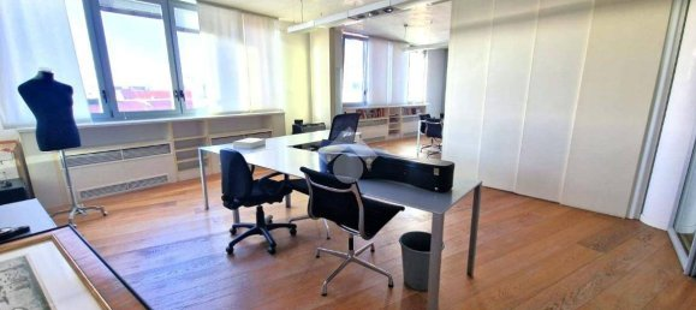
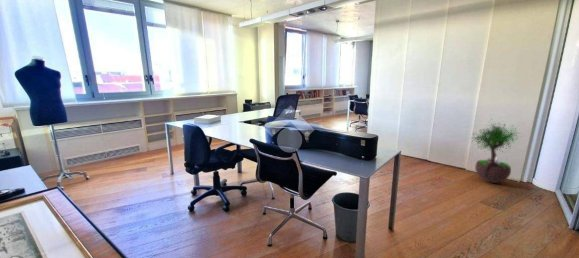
+ potted tree (493, 151)
